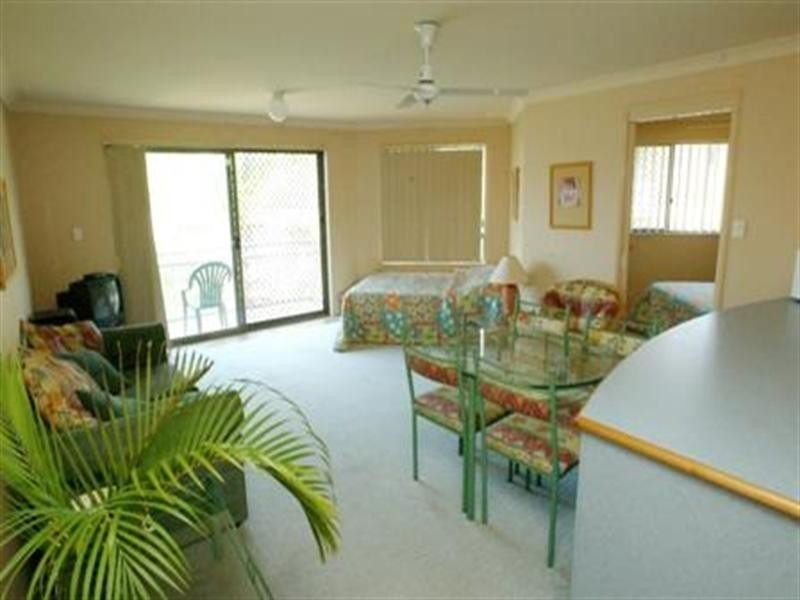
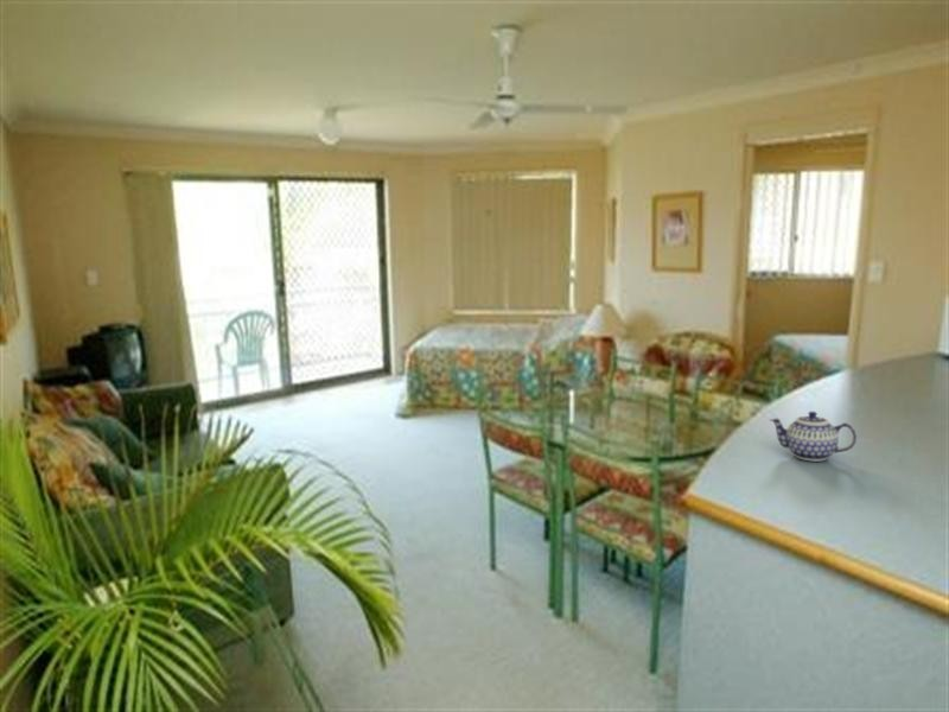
+ teapot (810, 433)
